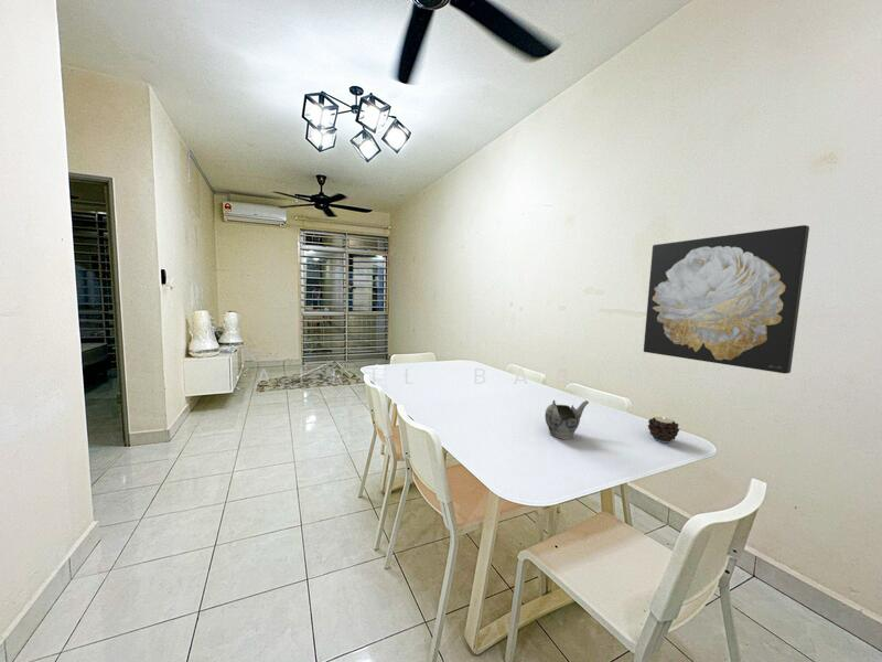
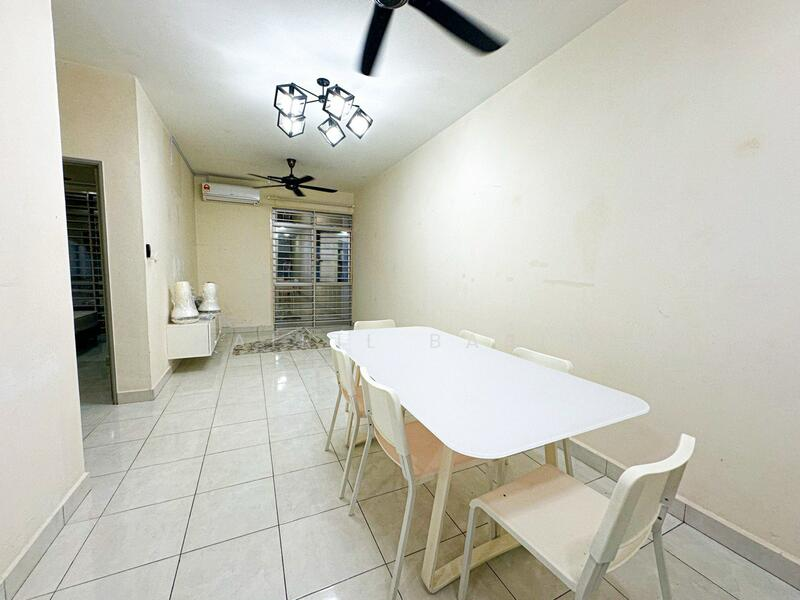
- wall art (711, 300)
- candle (663, 427)
- teapot (567, 417)
